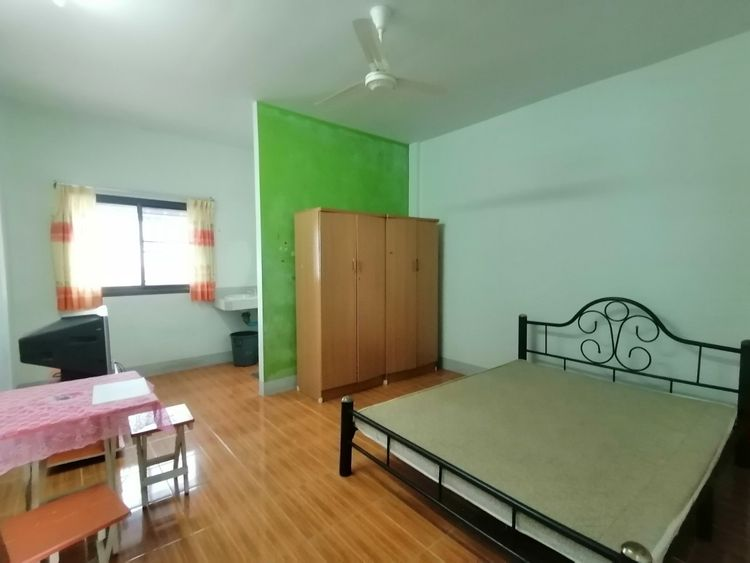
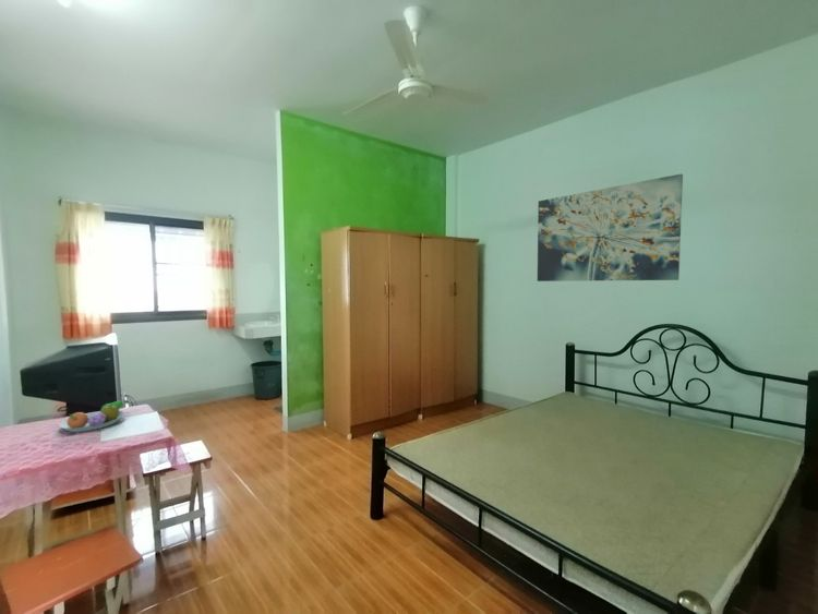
+ fruit bowl (95, 413)
+ wall art (599, 236)
